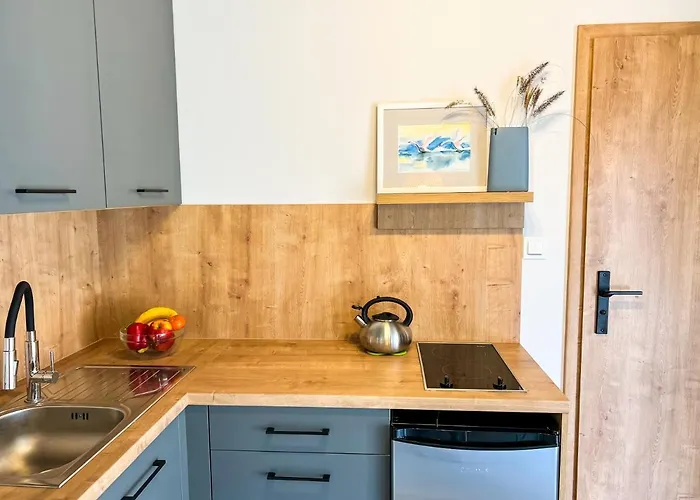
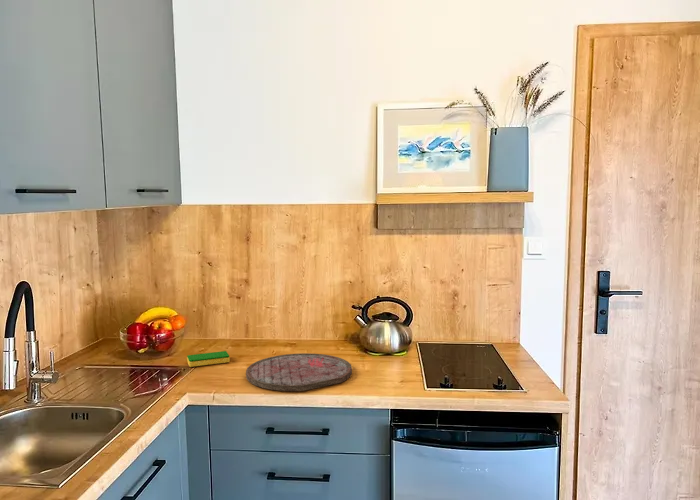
+ dish sponge (208, 358)
+ cutting board (299, 370)
